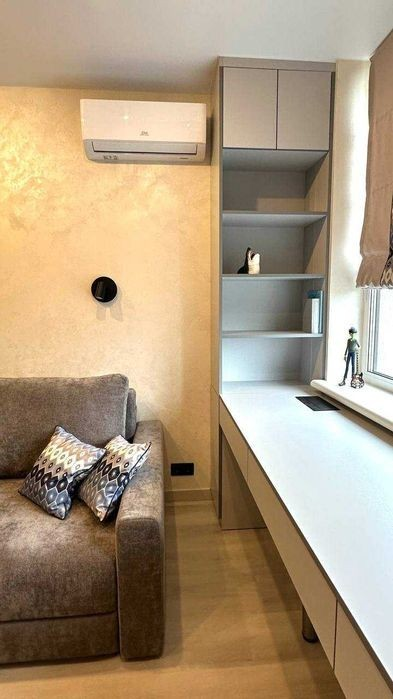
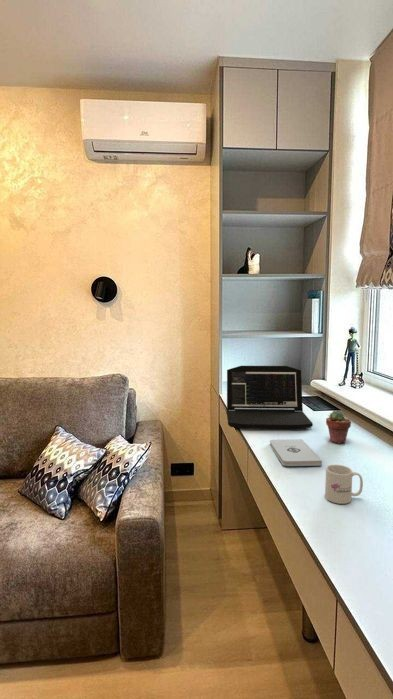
+ notepad (293, 451)
+ laptop (267, 395)
+ potted succulent (338, 425)
+ mug (344, 483)
